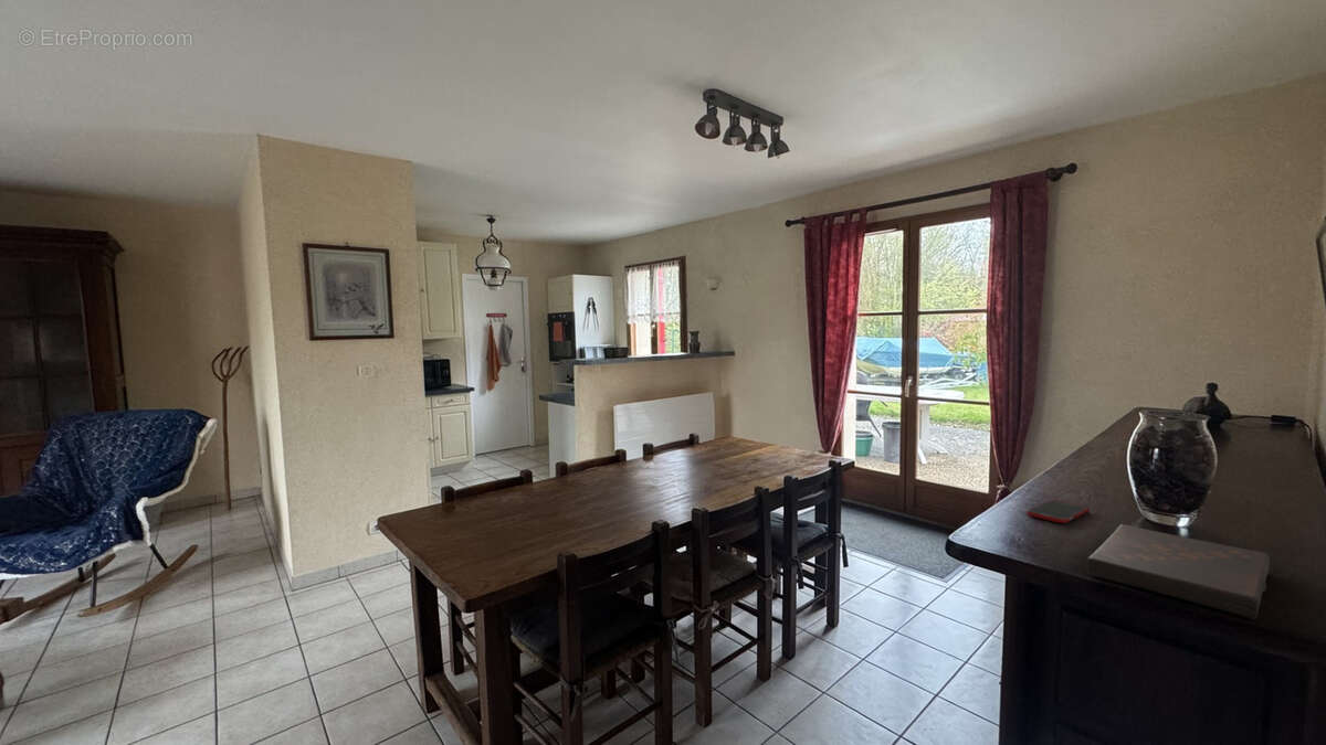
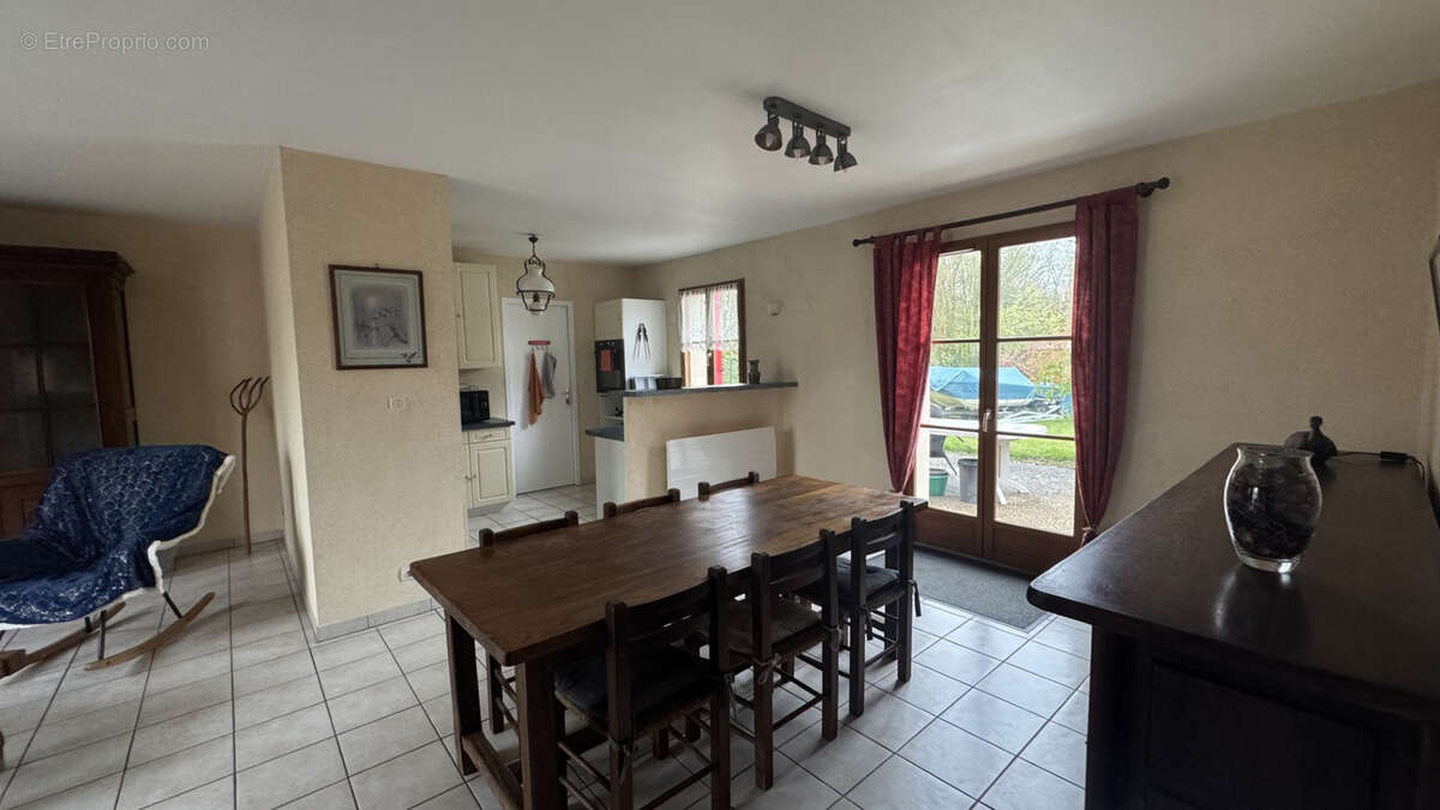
- cell phone (1057, 511)
- book (1176, 563)
